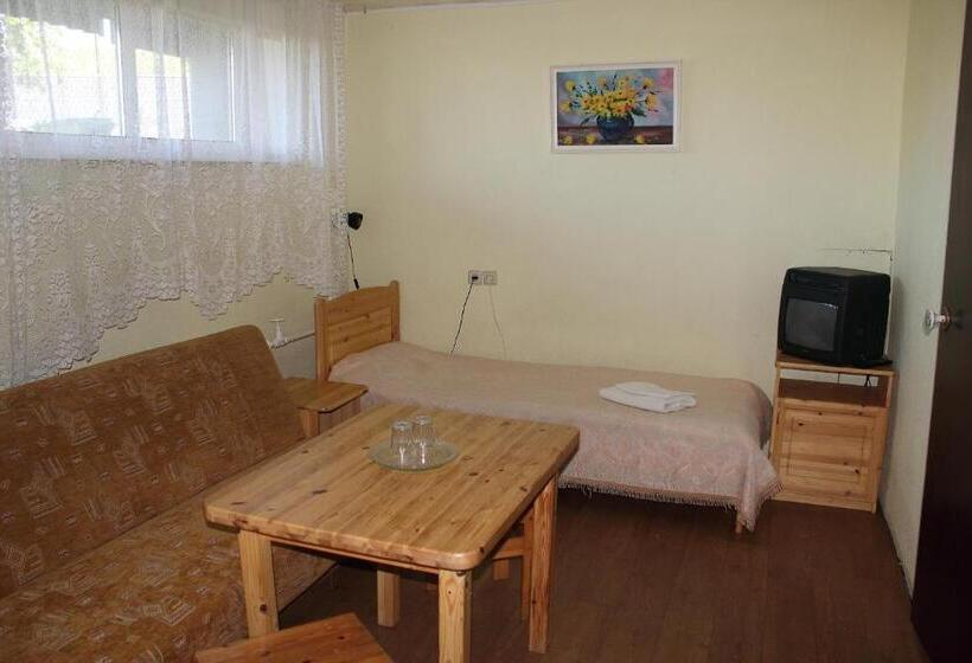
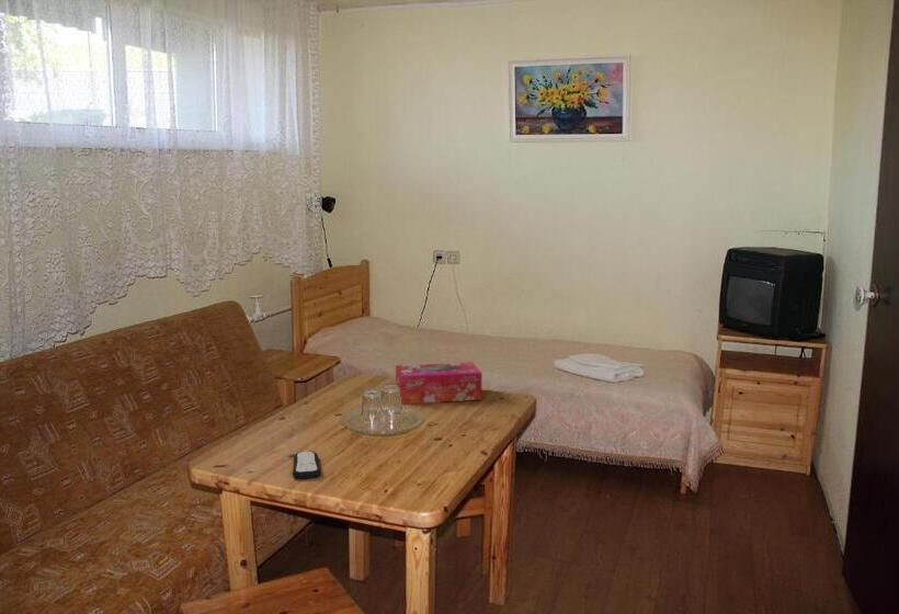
+ tissue box (437, 382)
+ remote control (306, 464)
